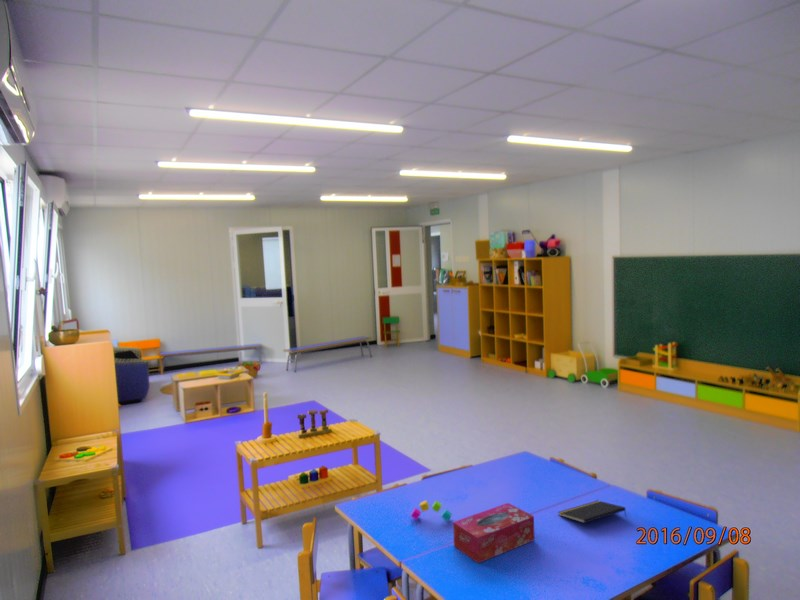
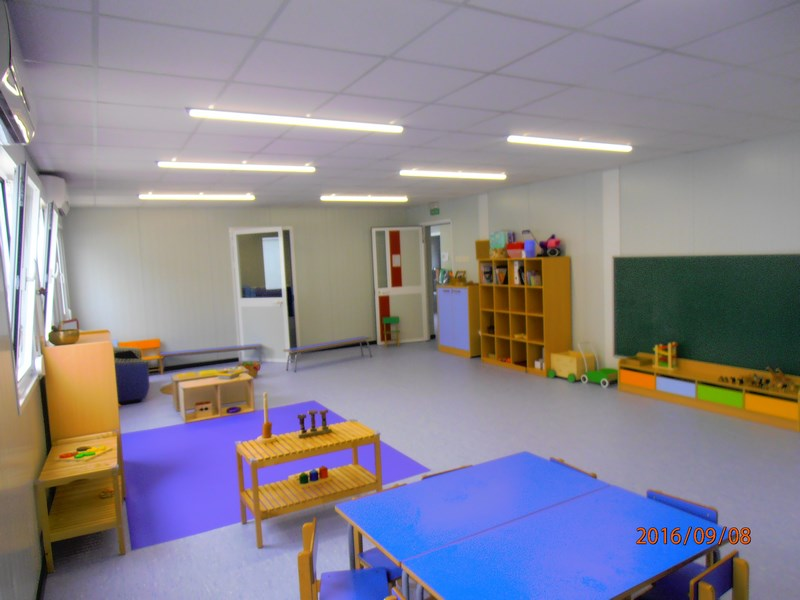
- toy blocks (432, 508)
- notepad (591, 511)
- tissue box (494, 531)
